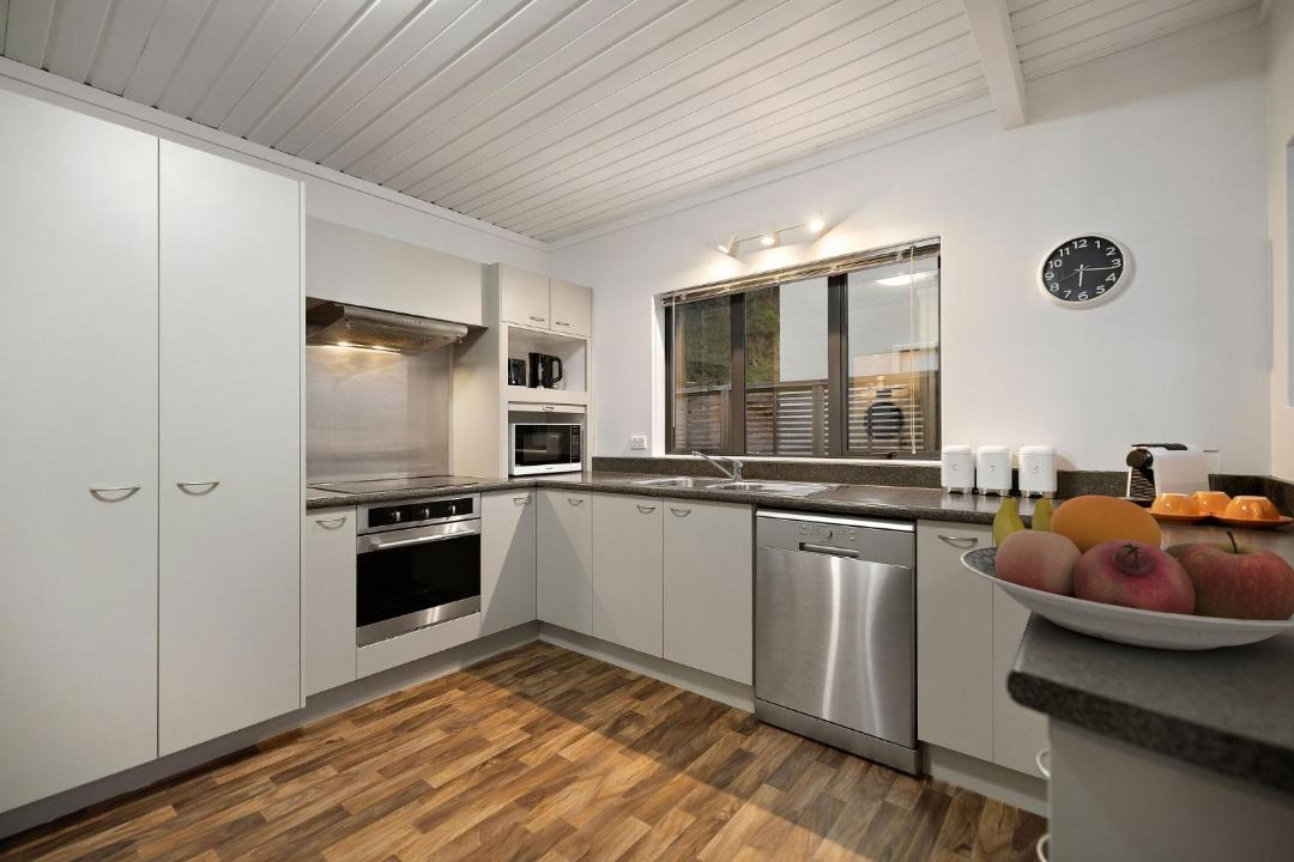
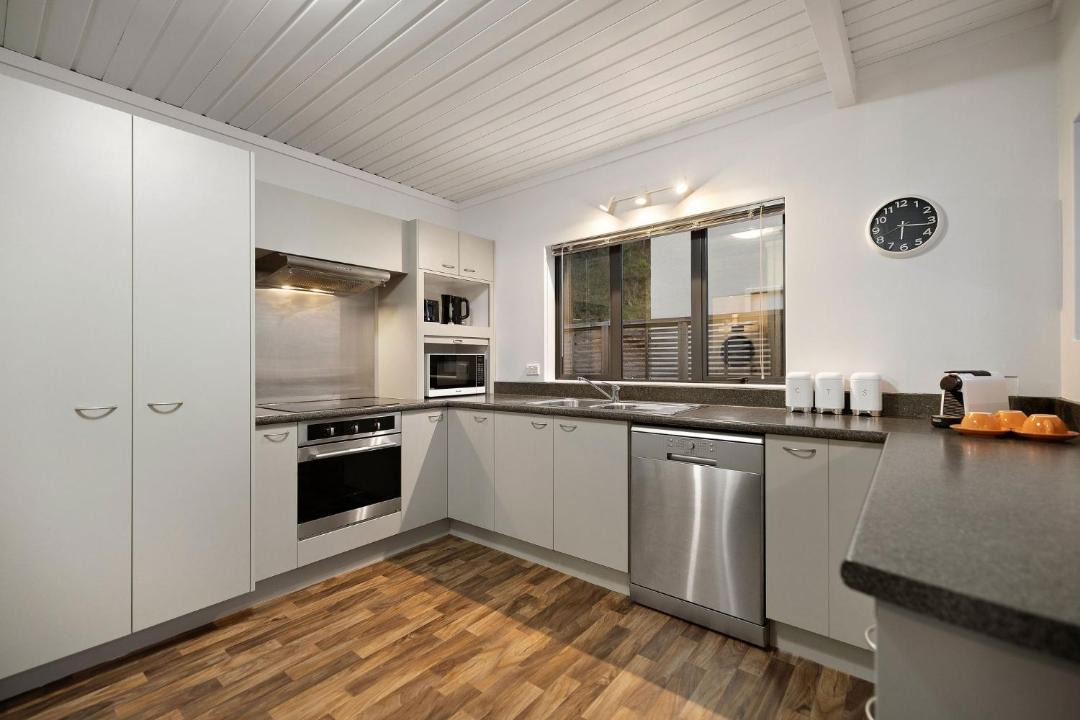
- fruit bowl (1125, 561)
